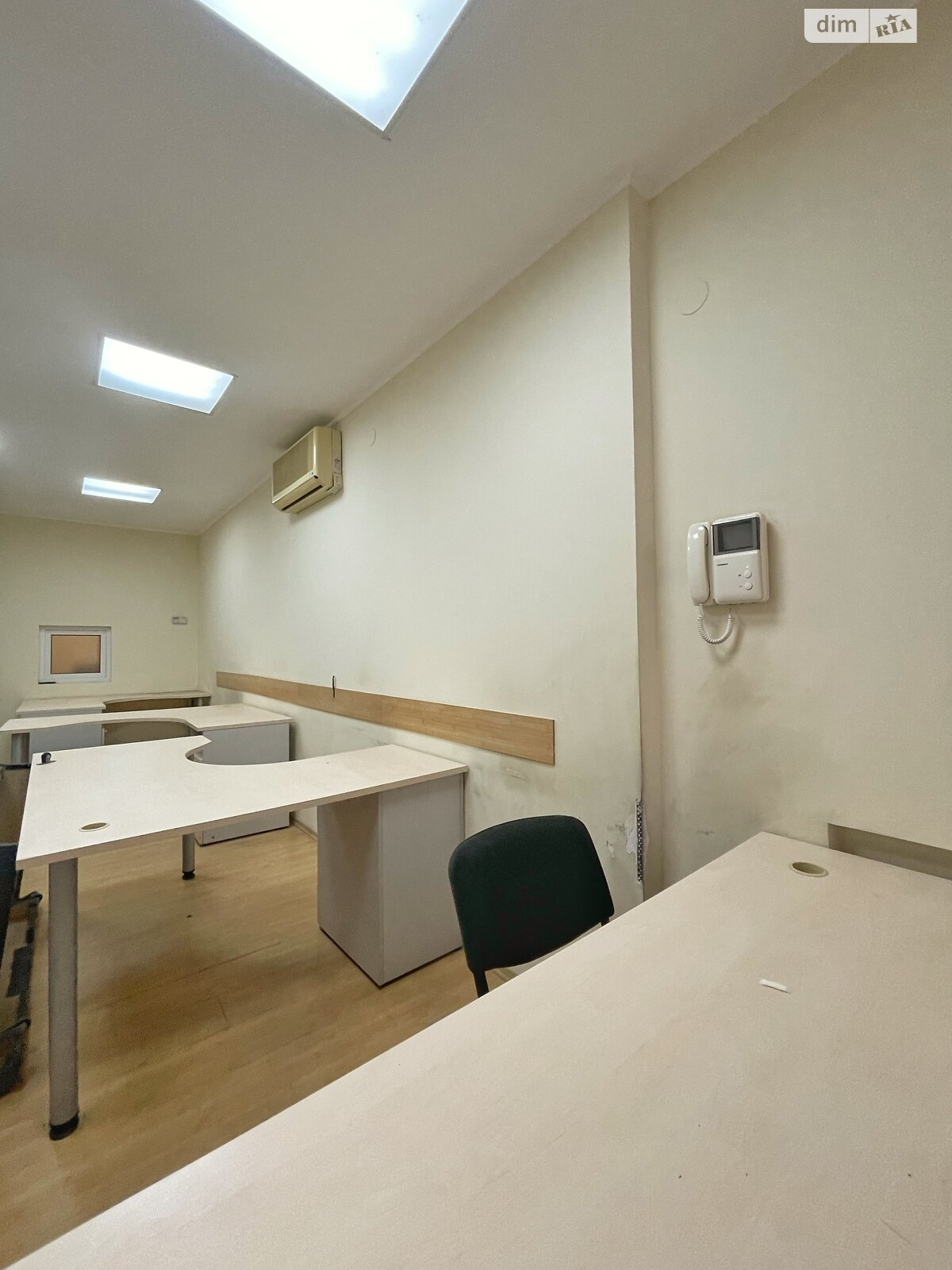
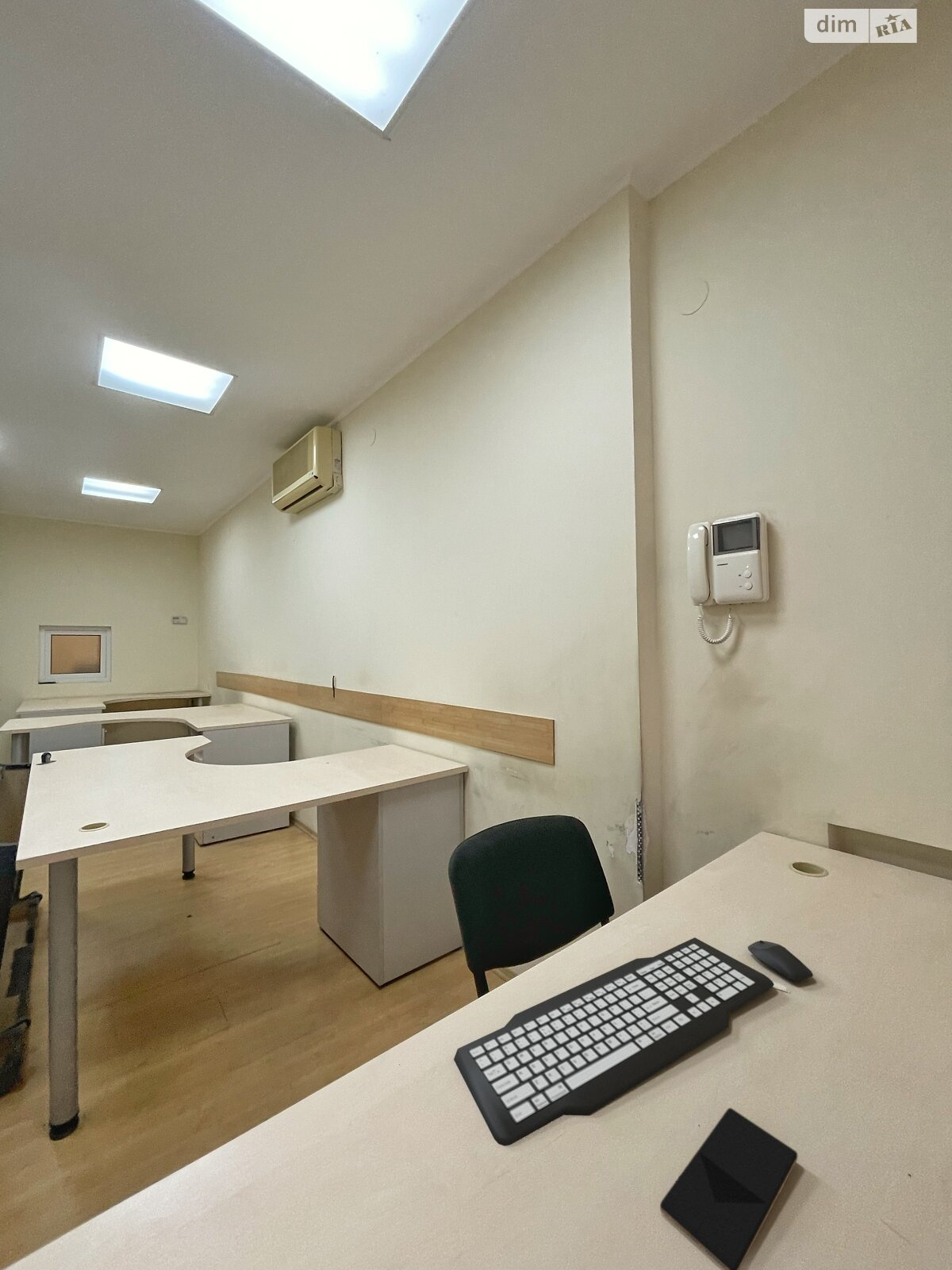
+ keyboard (652, 1013)
+ smartphone (731, 1180)
